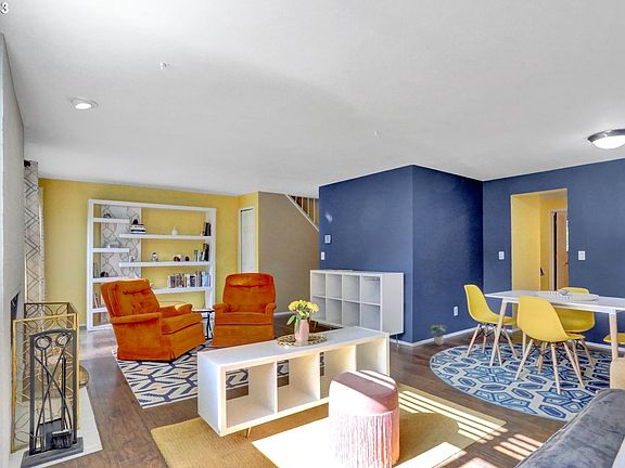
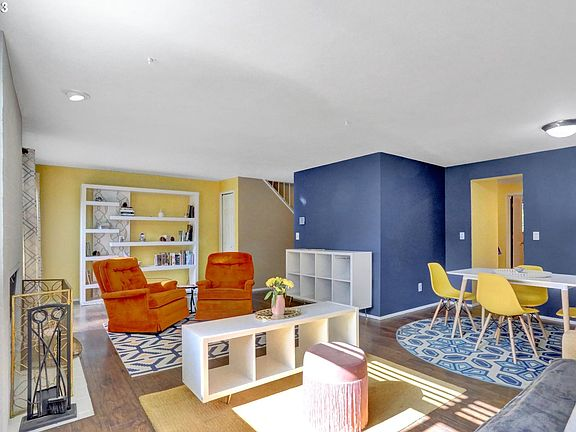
- potted plant (438, 334)
